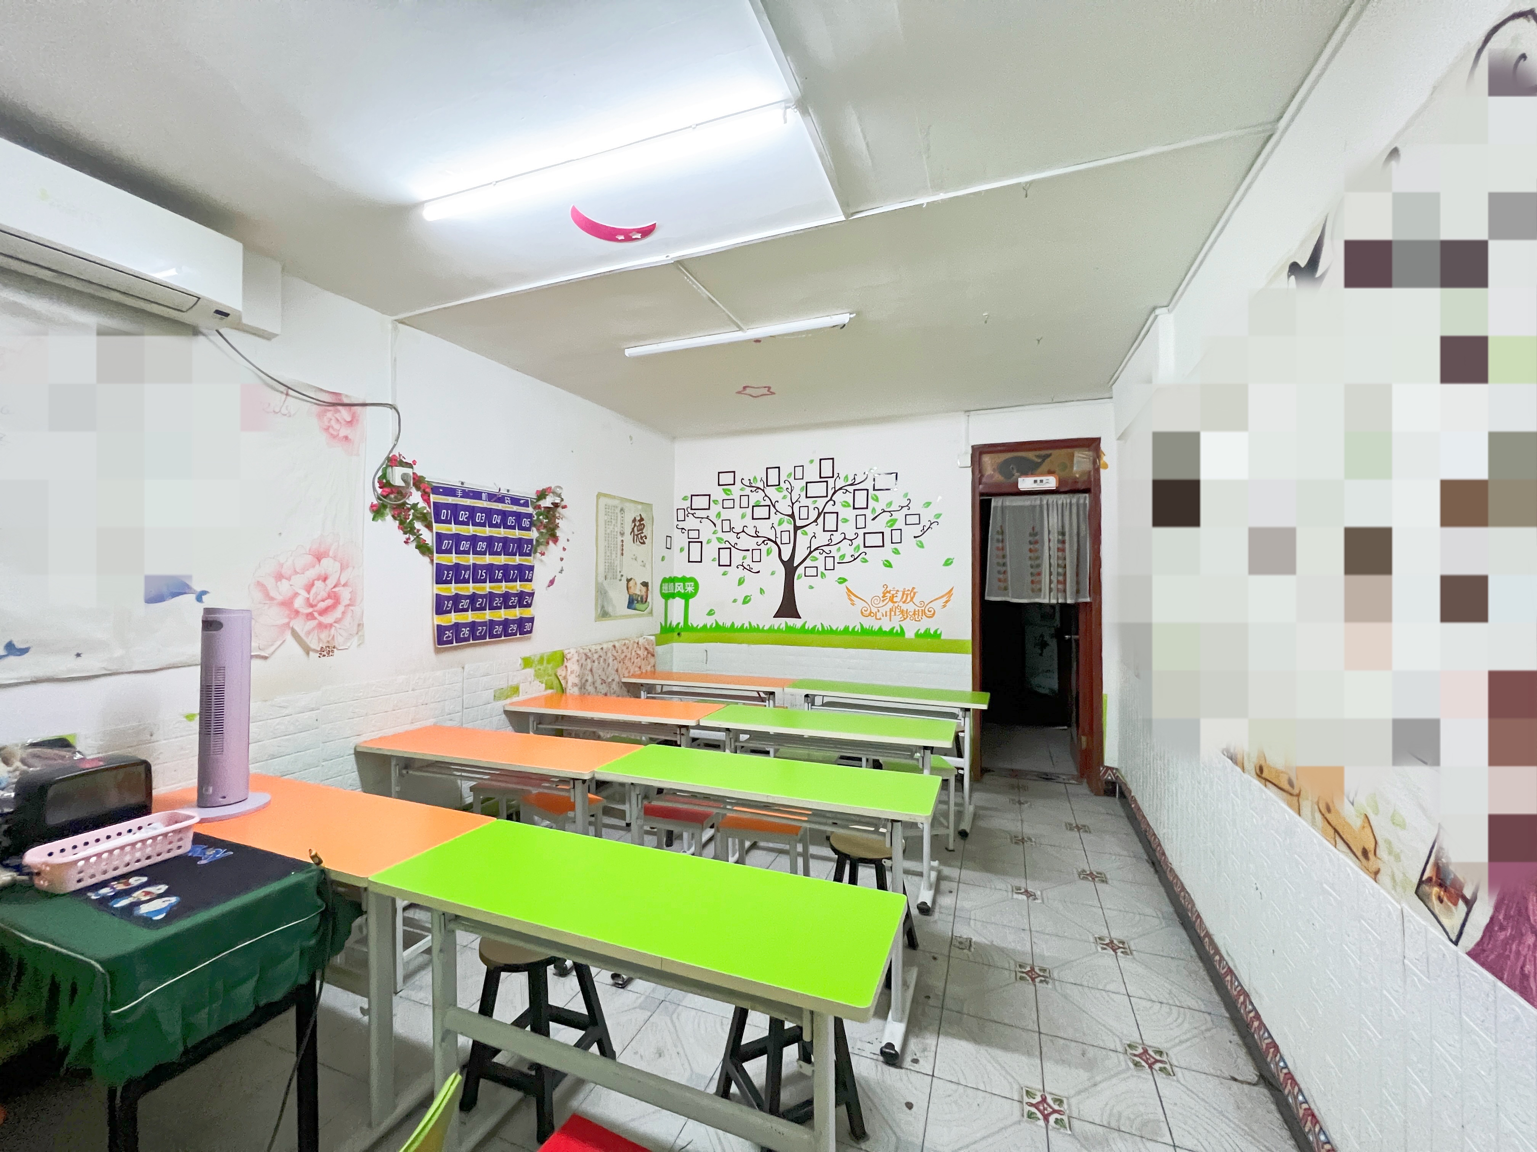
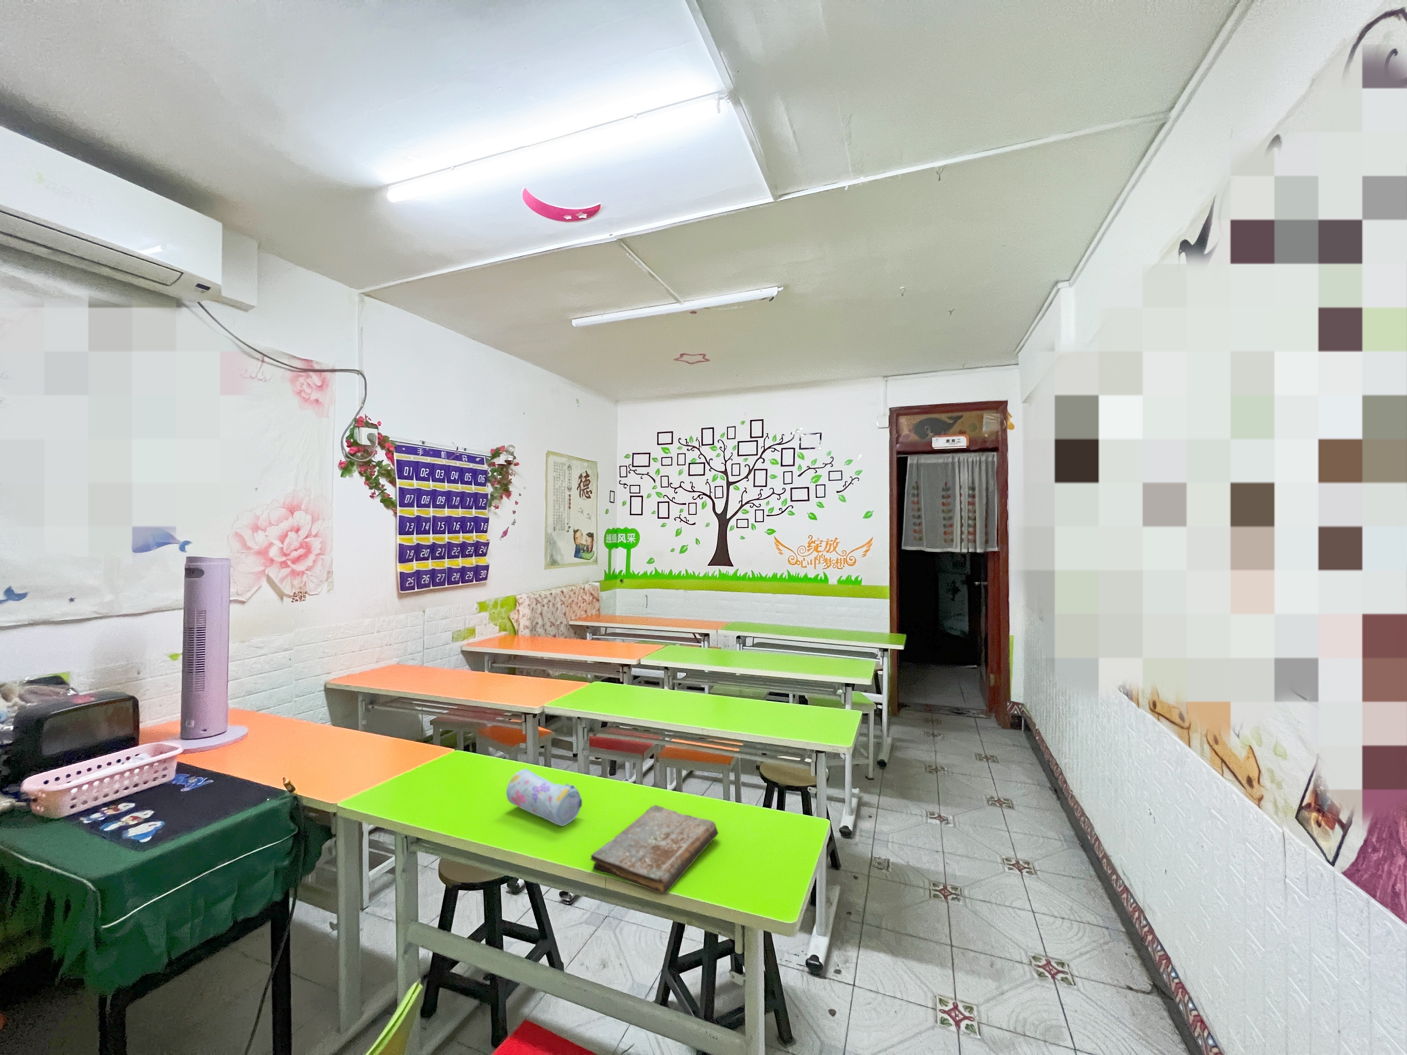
+ pencil case (543, 796)
+ book (657, 844)
